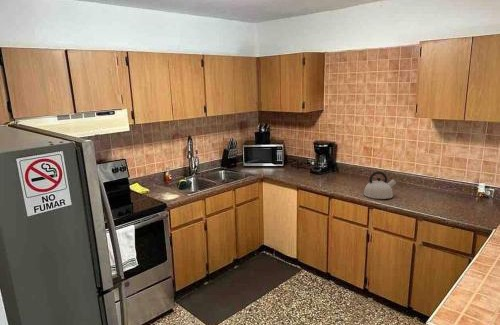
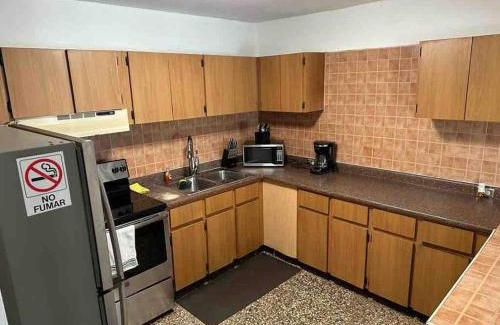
- kettle (380, 183)
